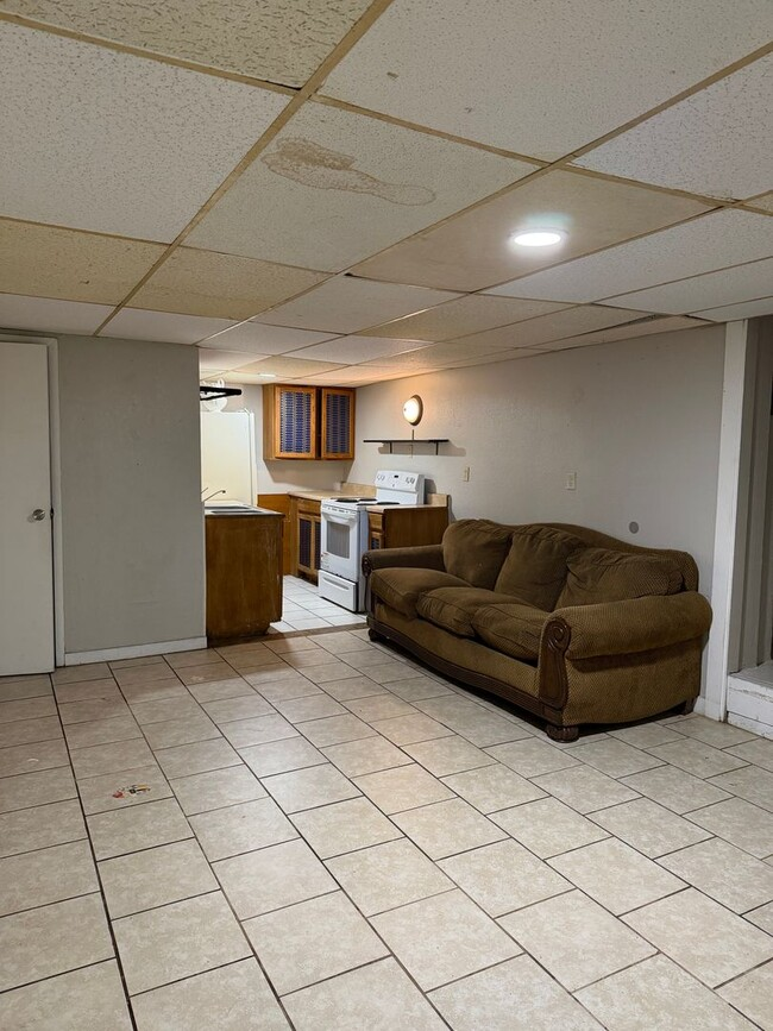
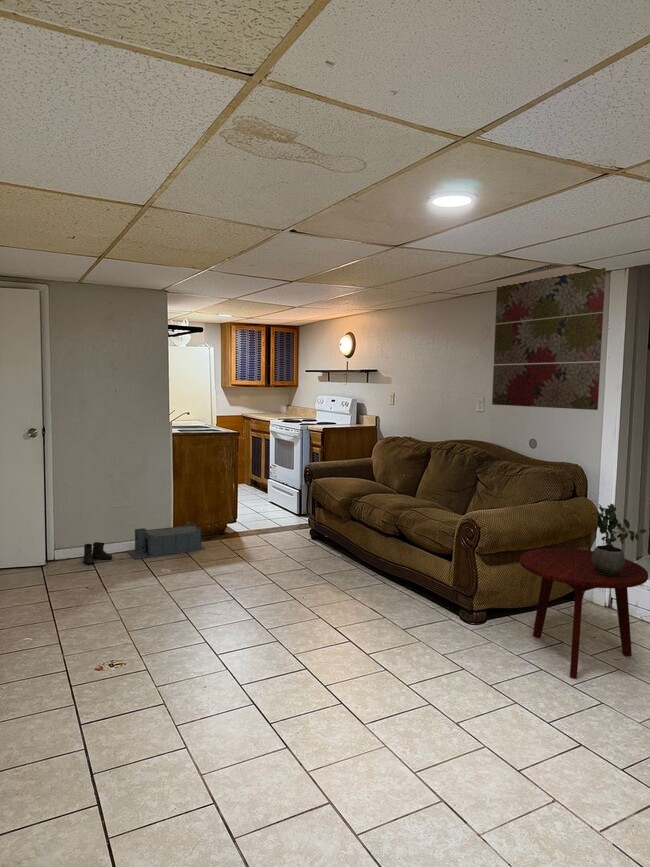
+ side table (578, 609)
+ boots (94, 552)
+ potted plant (615, 539)
+ storage bin (166, 539)
+ wall art (543, 341)
